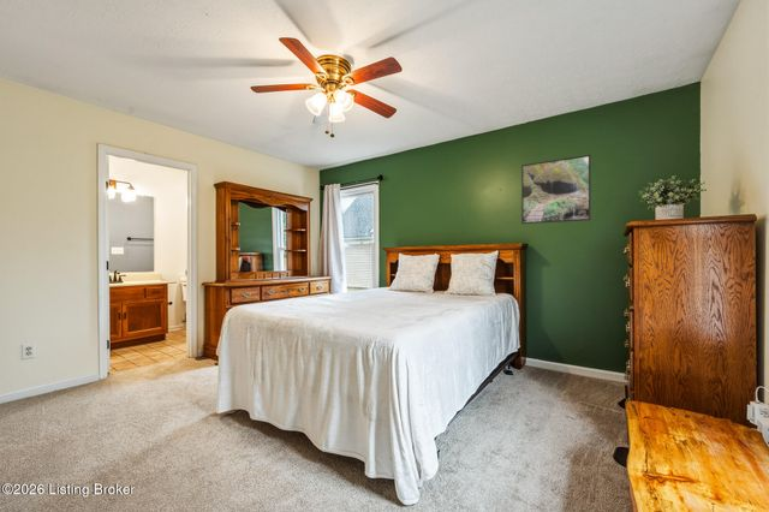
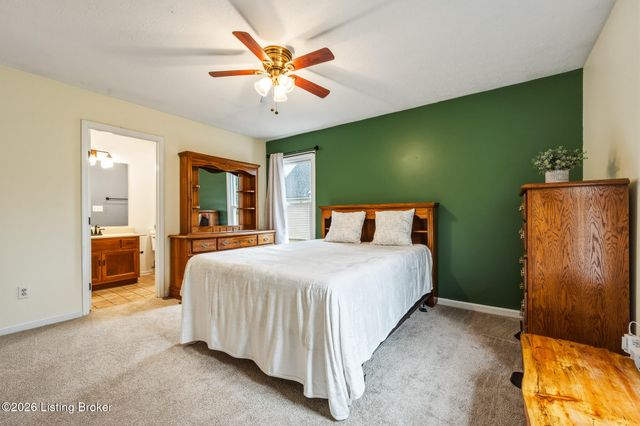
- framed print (554, 191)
